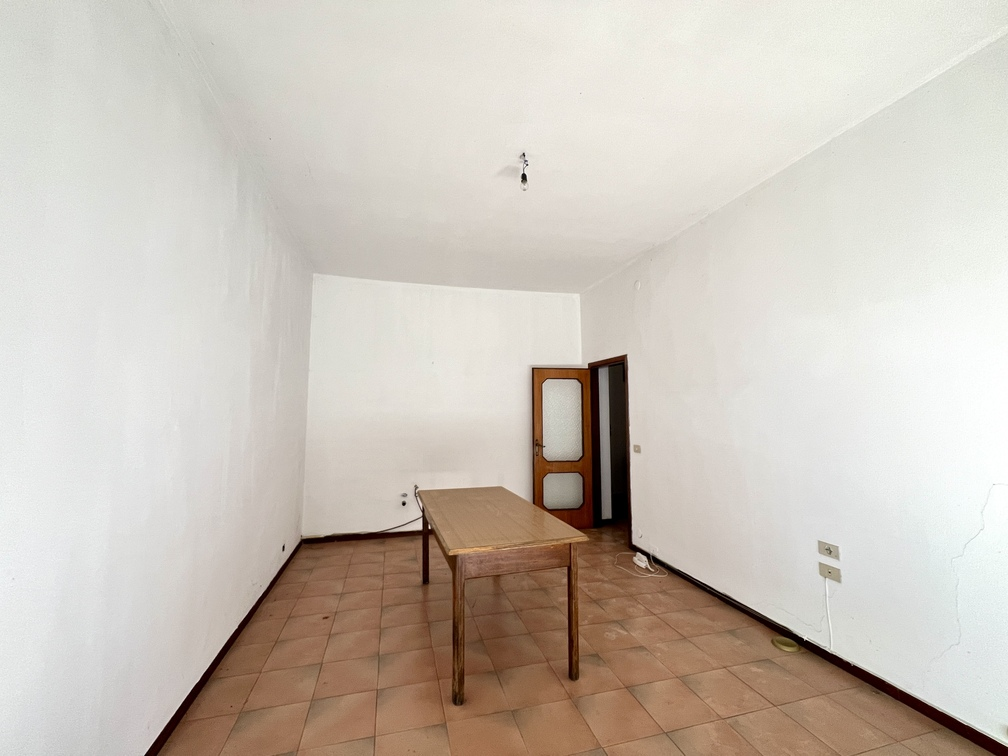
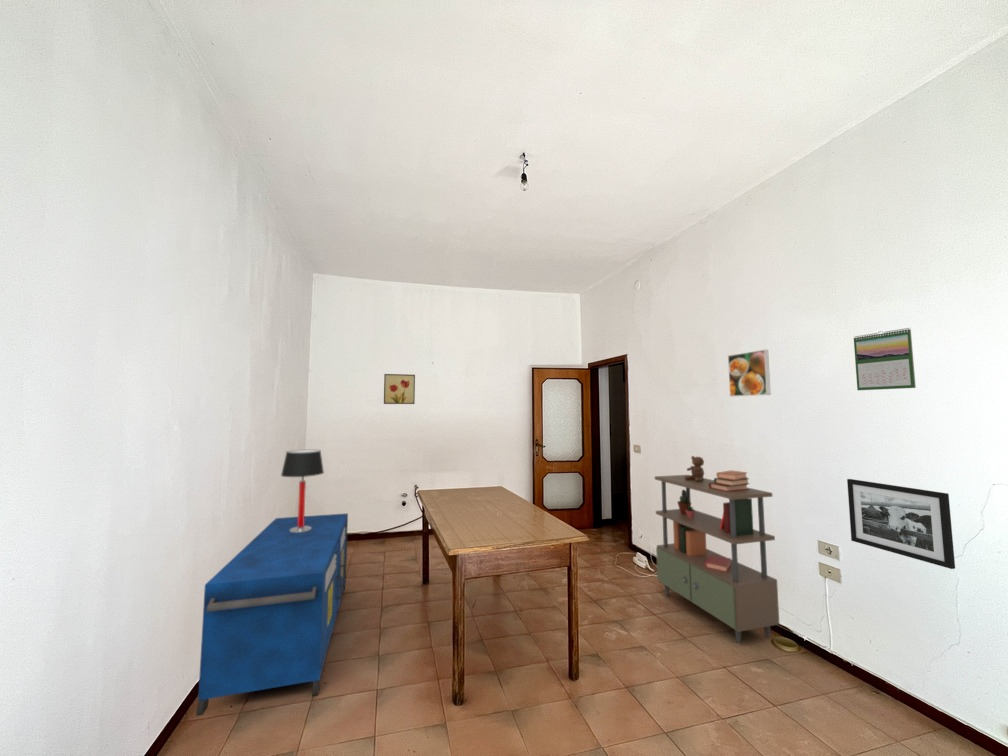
+ calendar (882, 360)
+ storage cabinet (296, 587)
+ shelving unit (708, 534)
+ picture frame (895, 519)
+ table lamp (302, 489)
+ wall art (399, 389)
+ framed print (748, 374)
